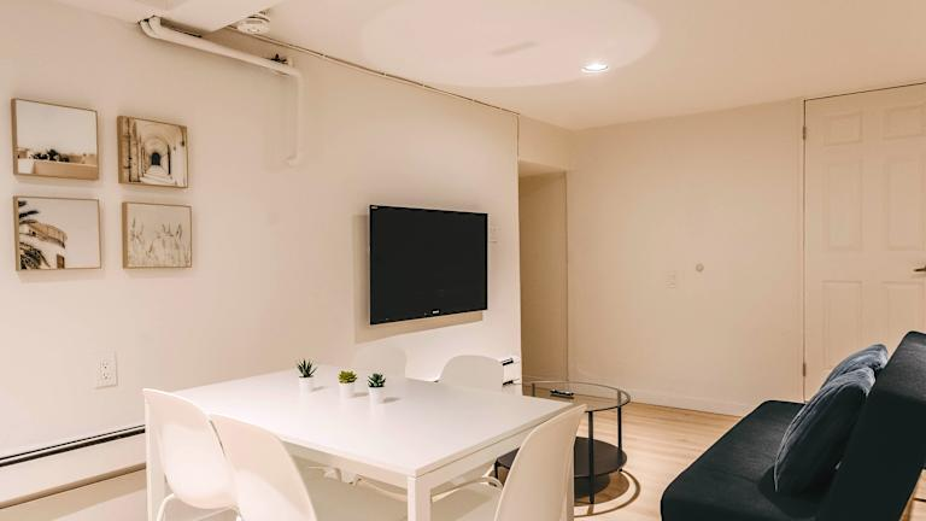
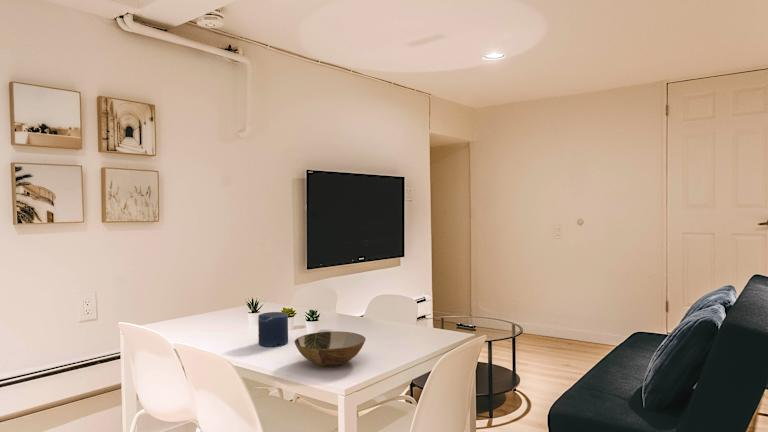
+ bowl (330, 350)
+ candle (273, 328)
